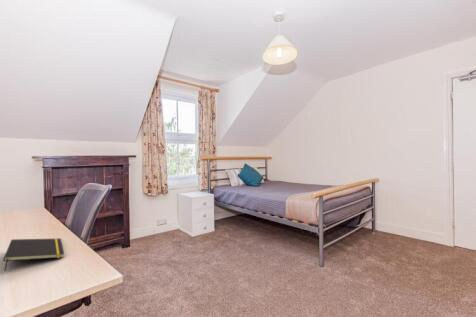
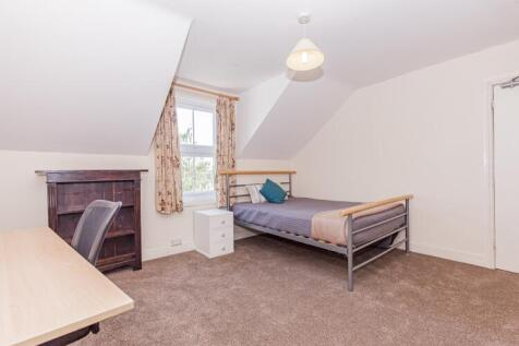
- notepad (36, 248)
